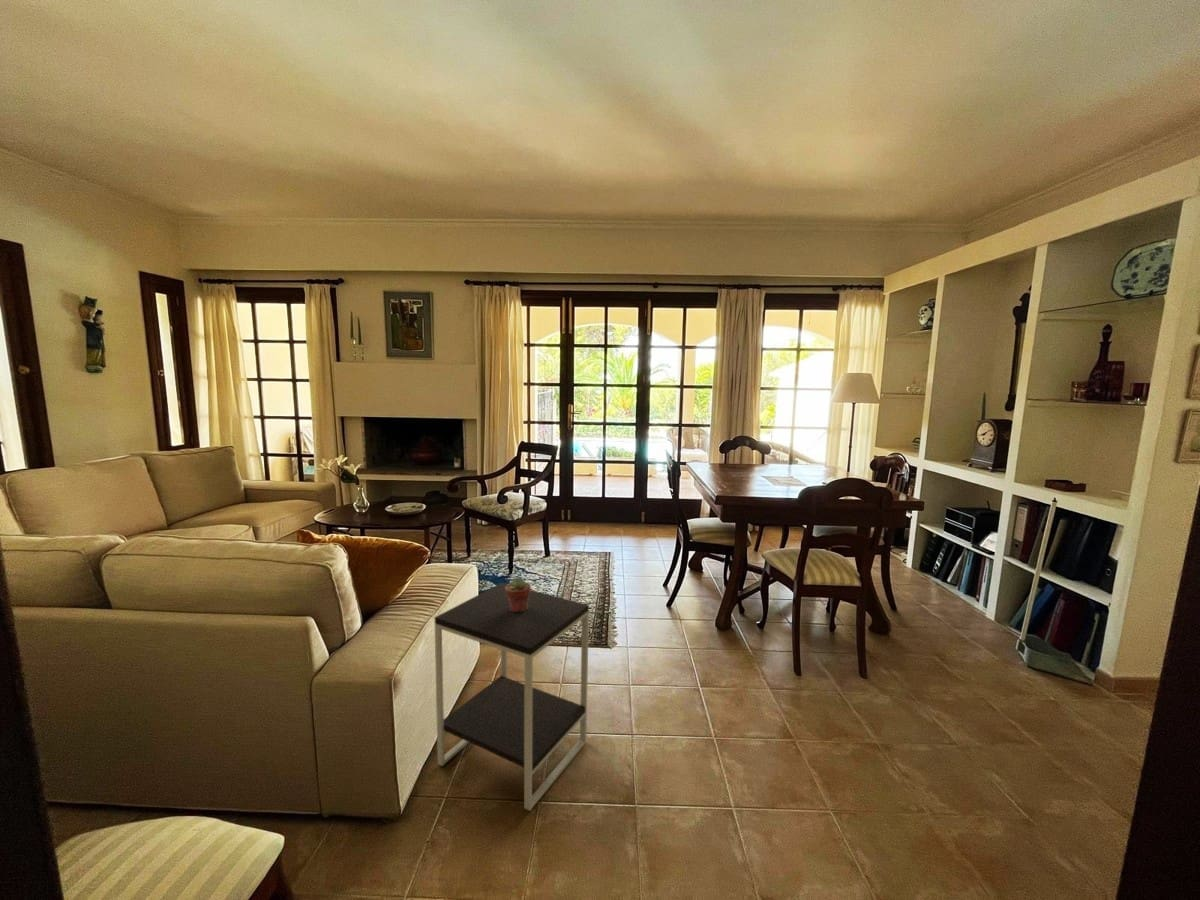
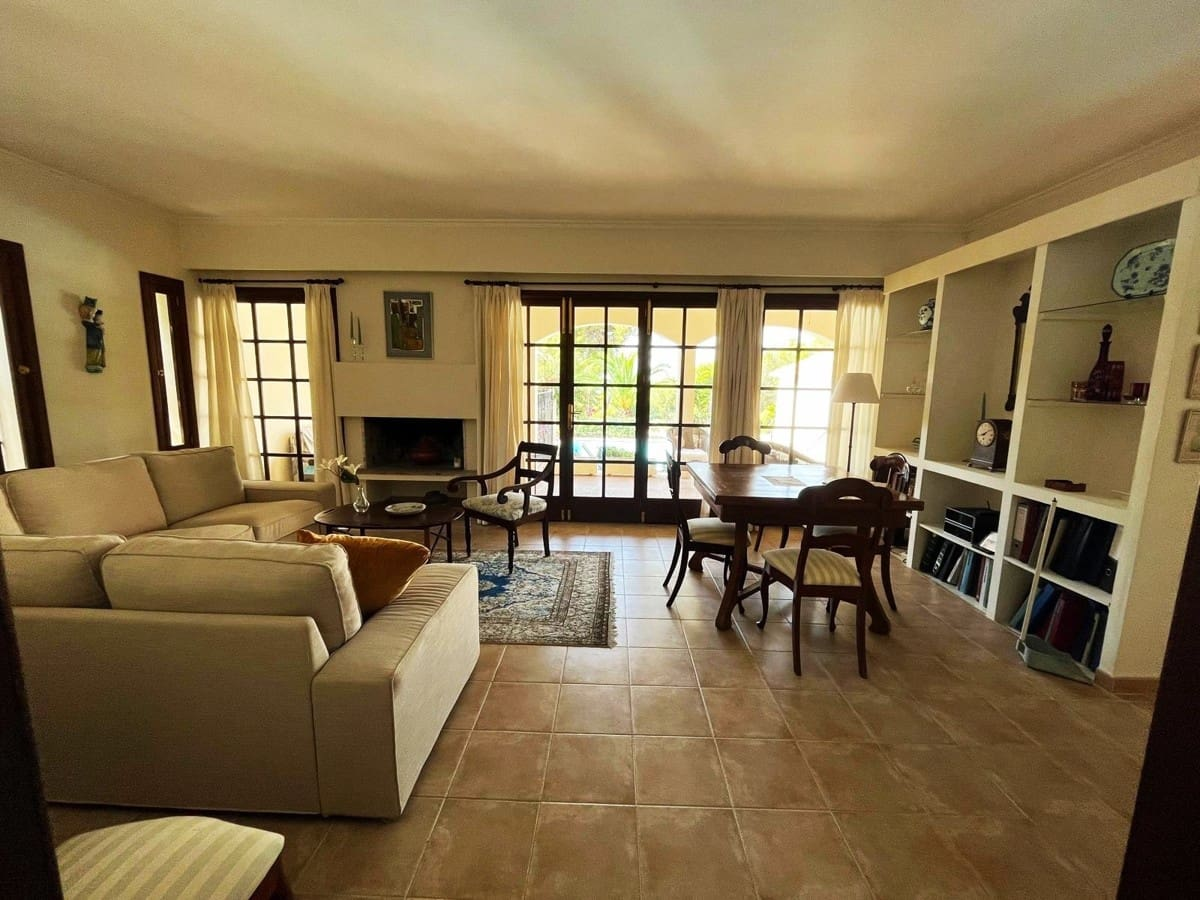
- side table (514, 683)
- potted succulent (518, 592)
